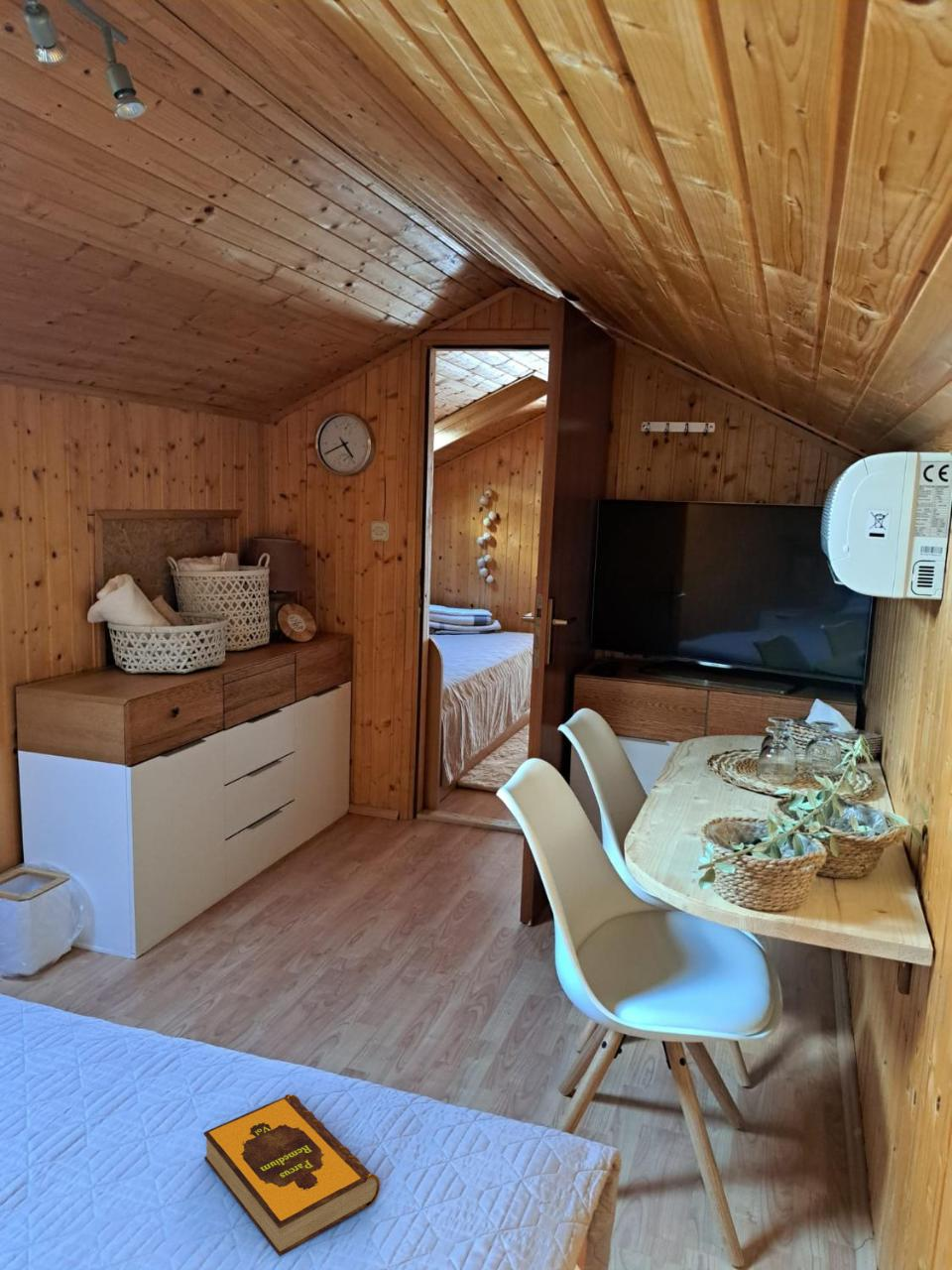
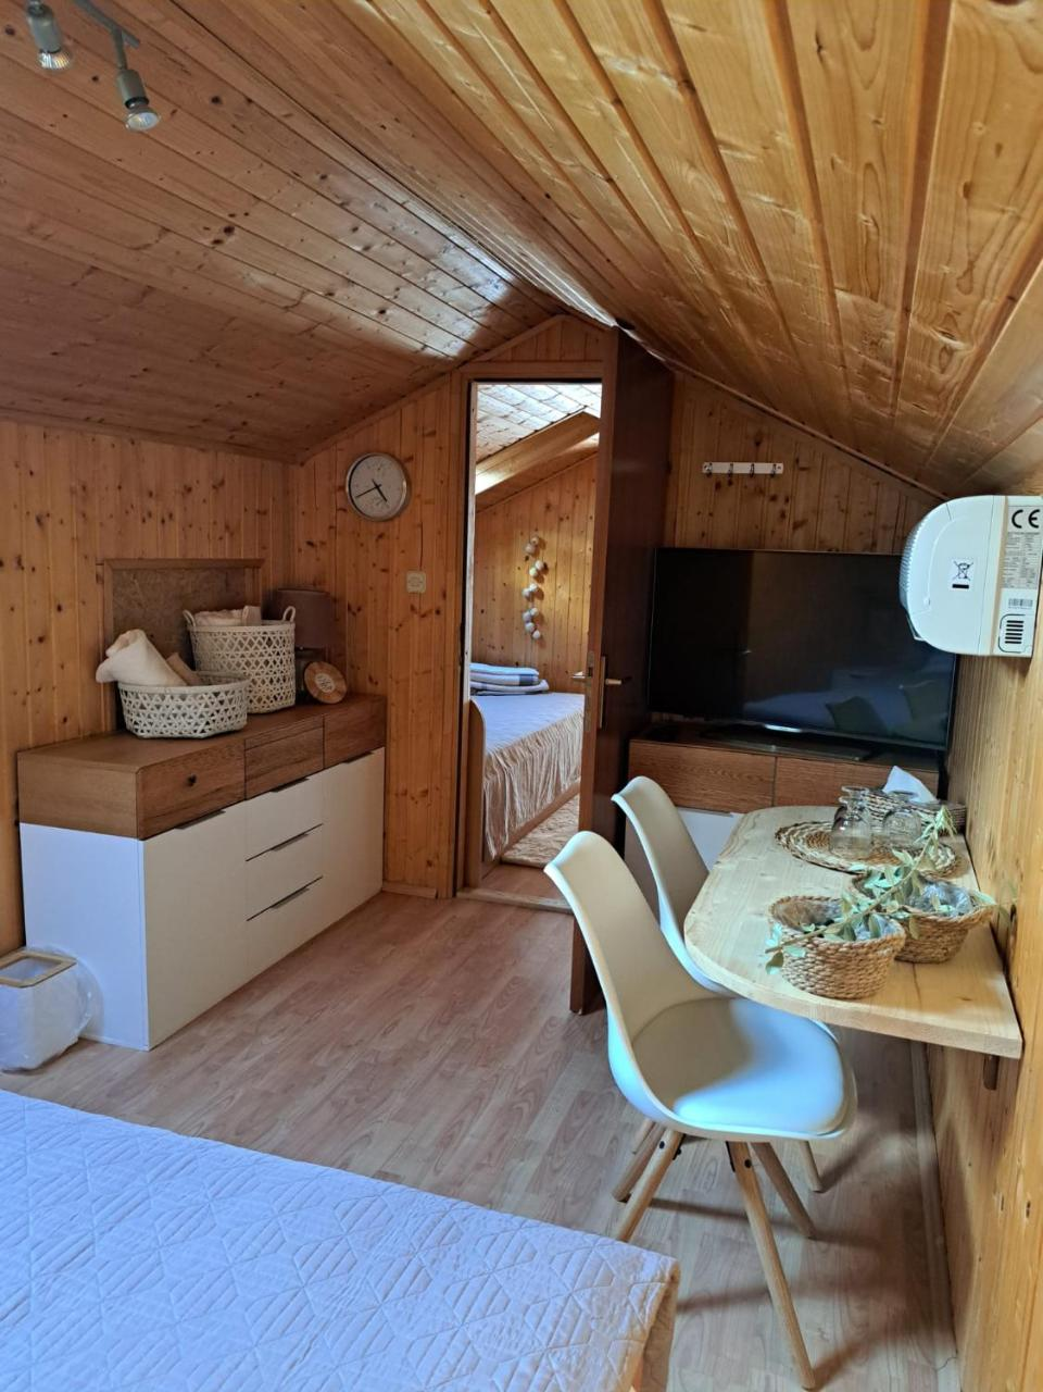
- hardback book (290, 1164)
